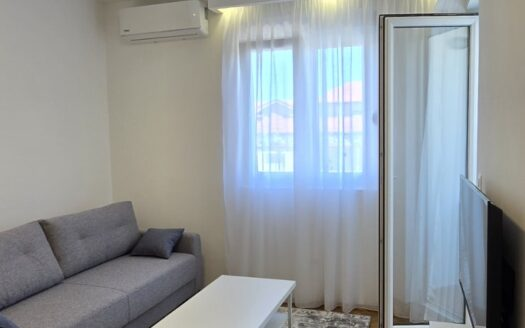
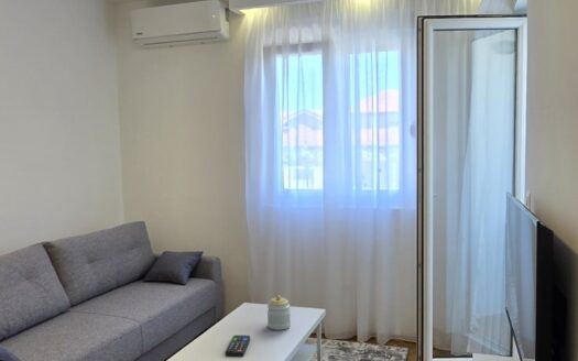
+ jar (279, 310)
+ remote control (238, 344)
